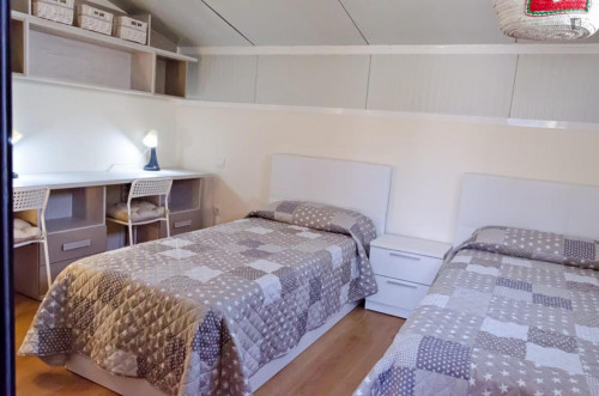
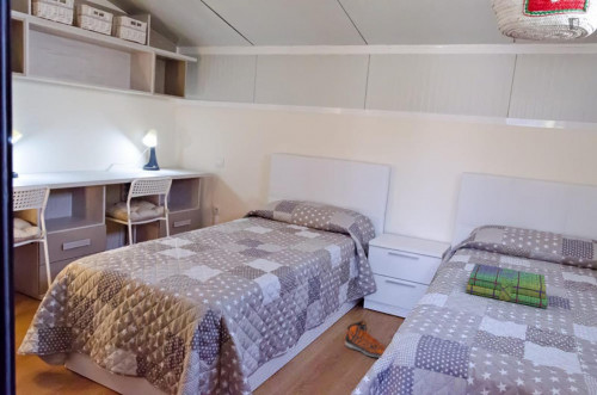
+ stack of books (506, 283)
+ sneaker (367, 338)
